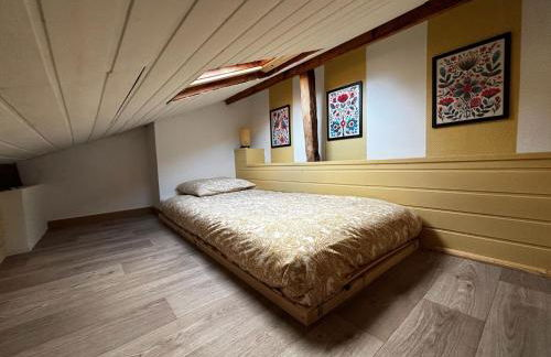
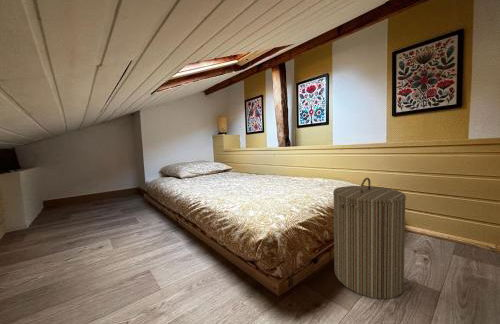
+ laundry hamper (366, 228)
